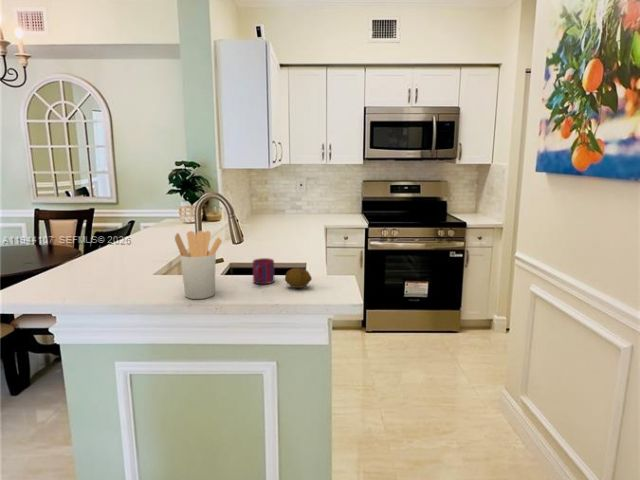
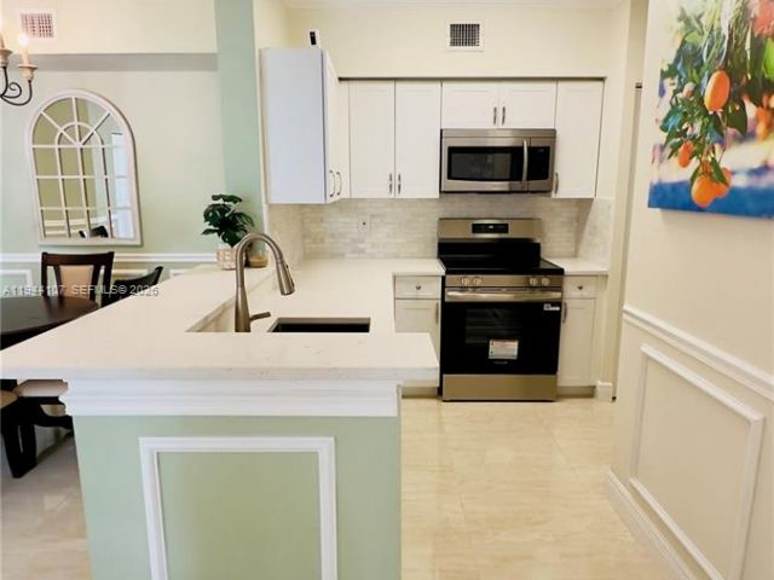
- mug (261, 272)
- utensil holder (198, 262)
- fruit (298, 277)
